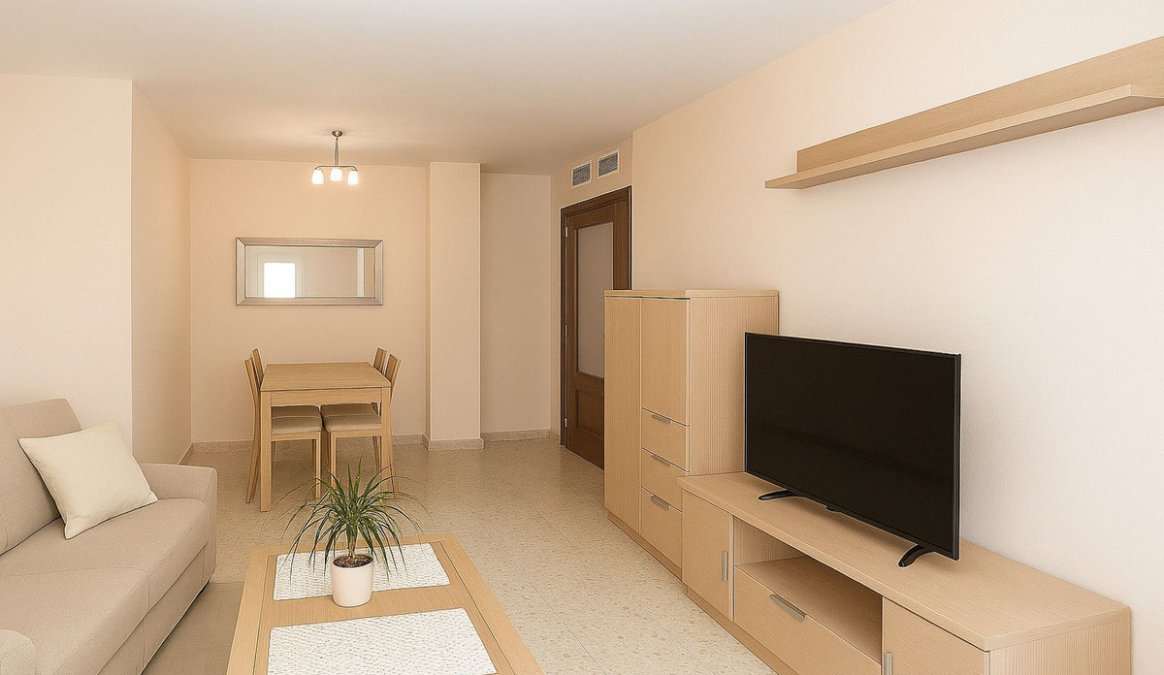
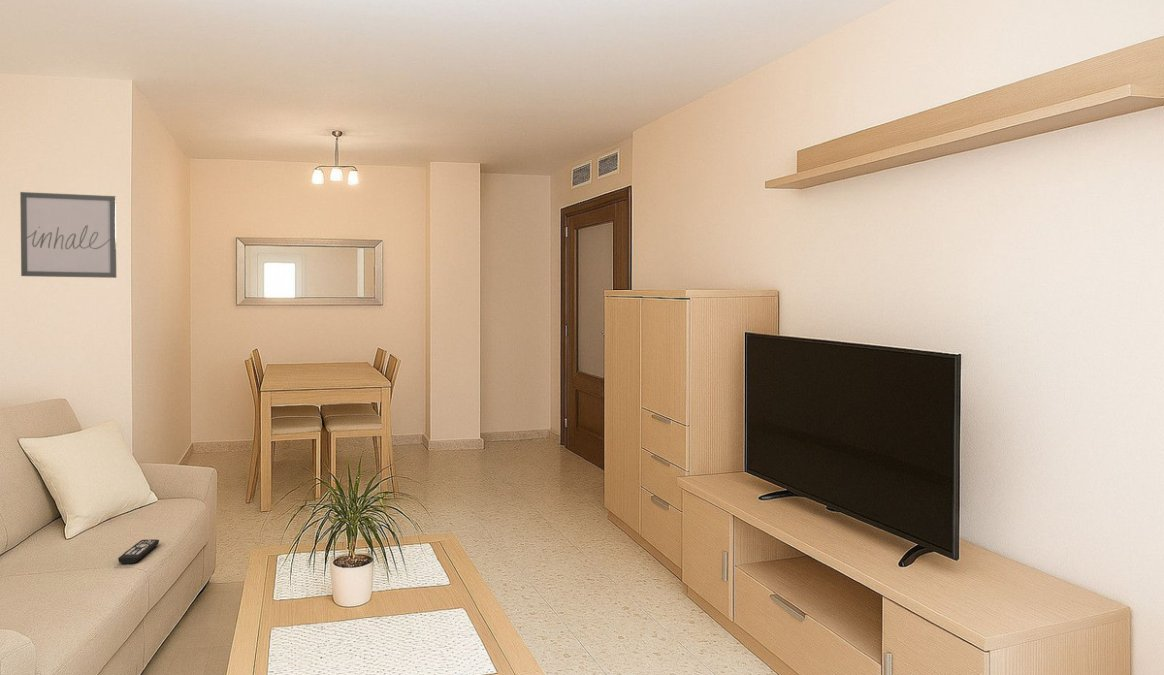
+ remote control (139, 550)
+ wall art (69, 235)
